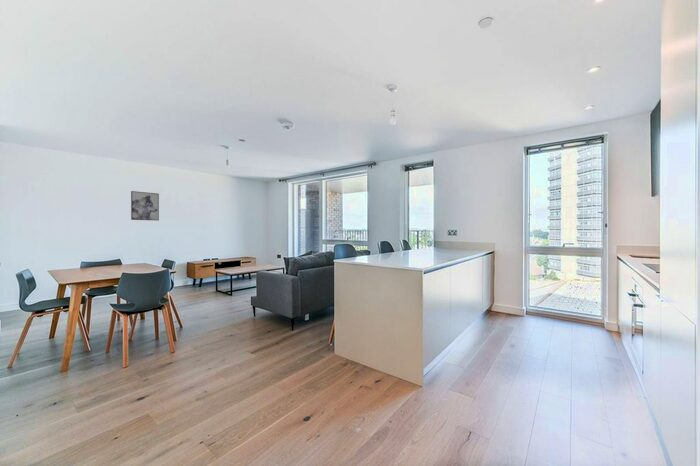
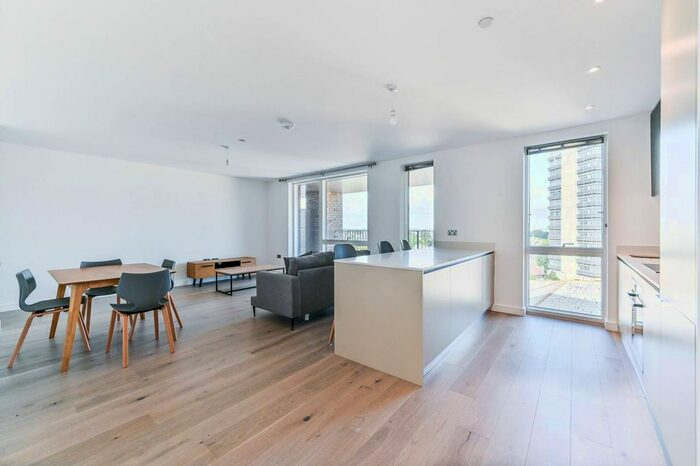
- wall art (145, 206)
